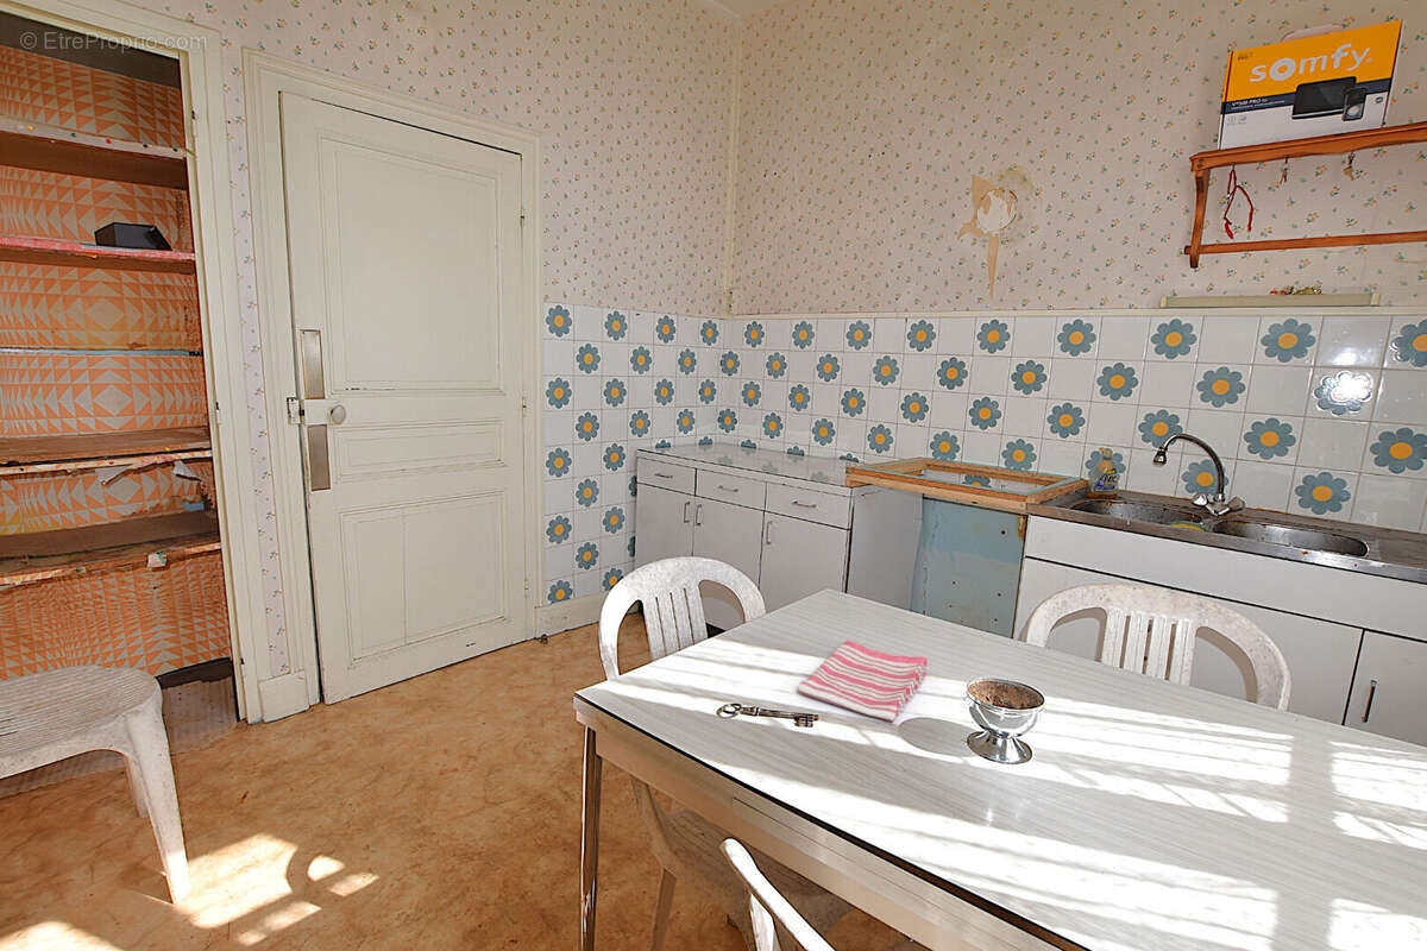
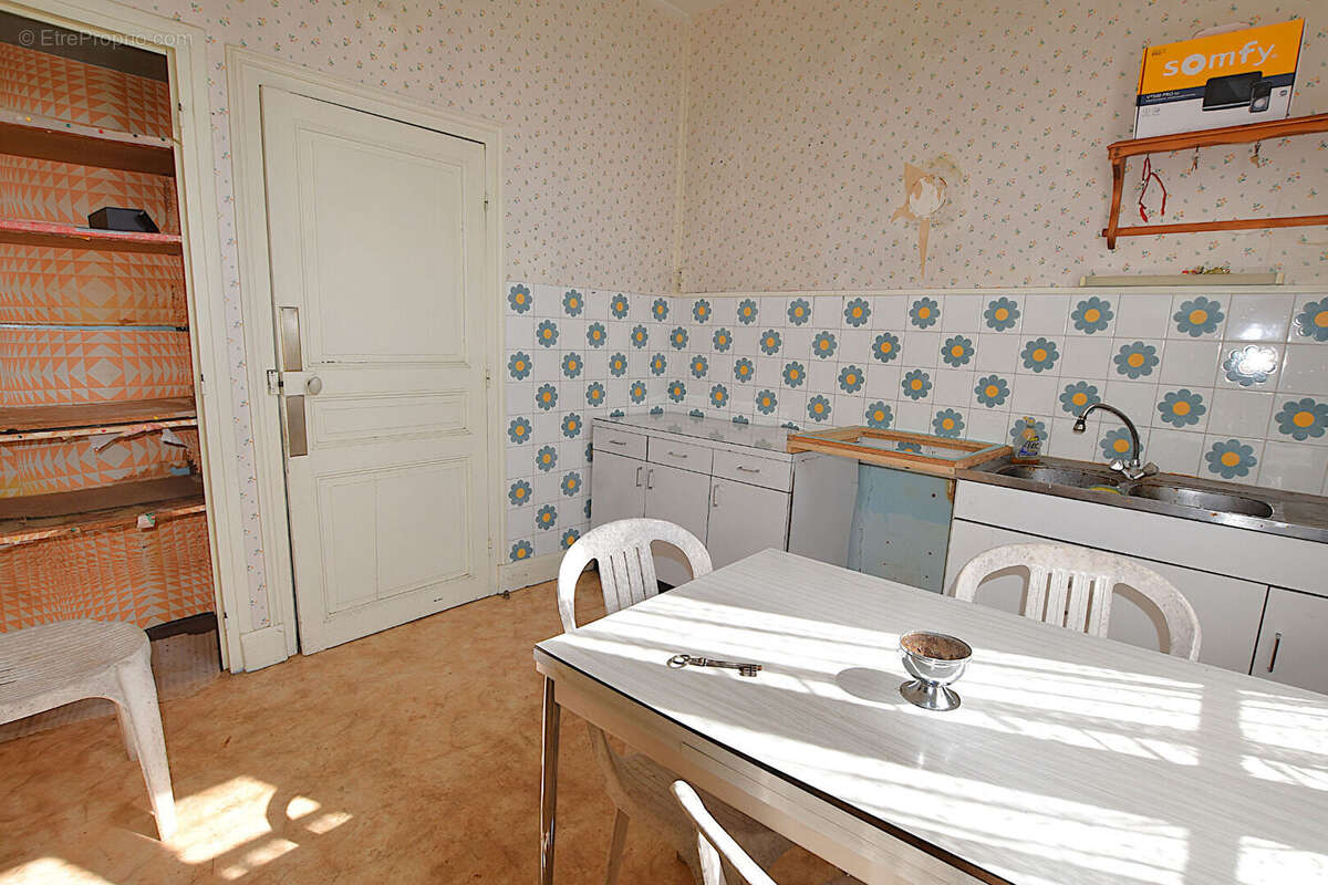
- dish towel (866, 675)
